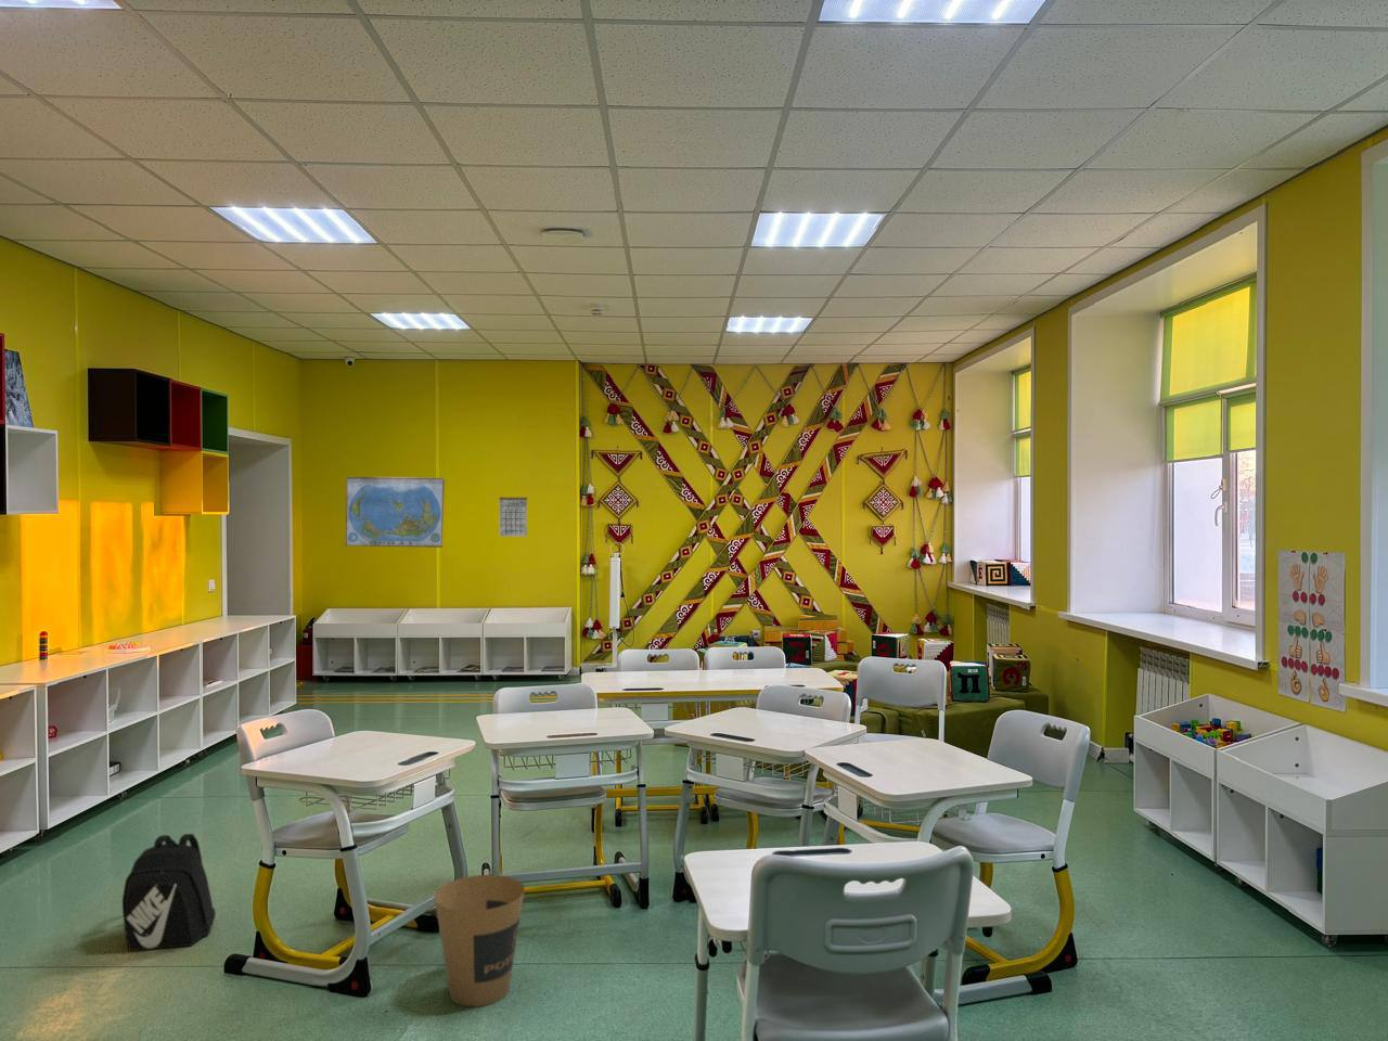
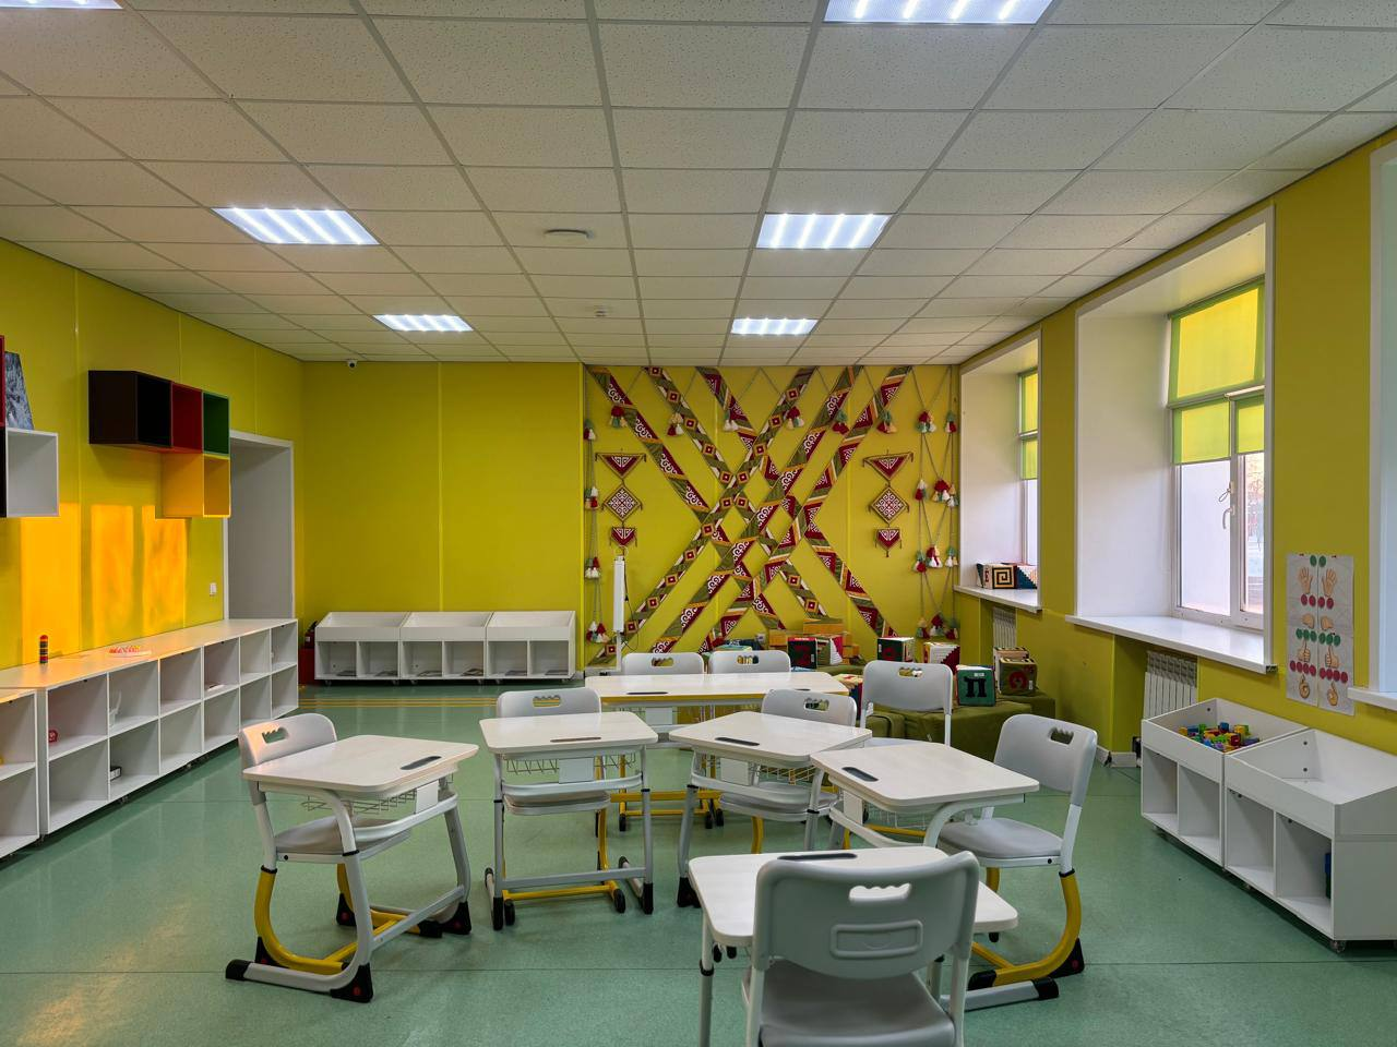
- trash can (480, 941)
- calendar (513, 512)
- backpack (172, 884)
- world map (395, 512)
